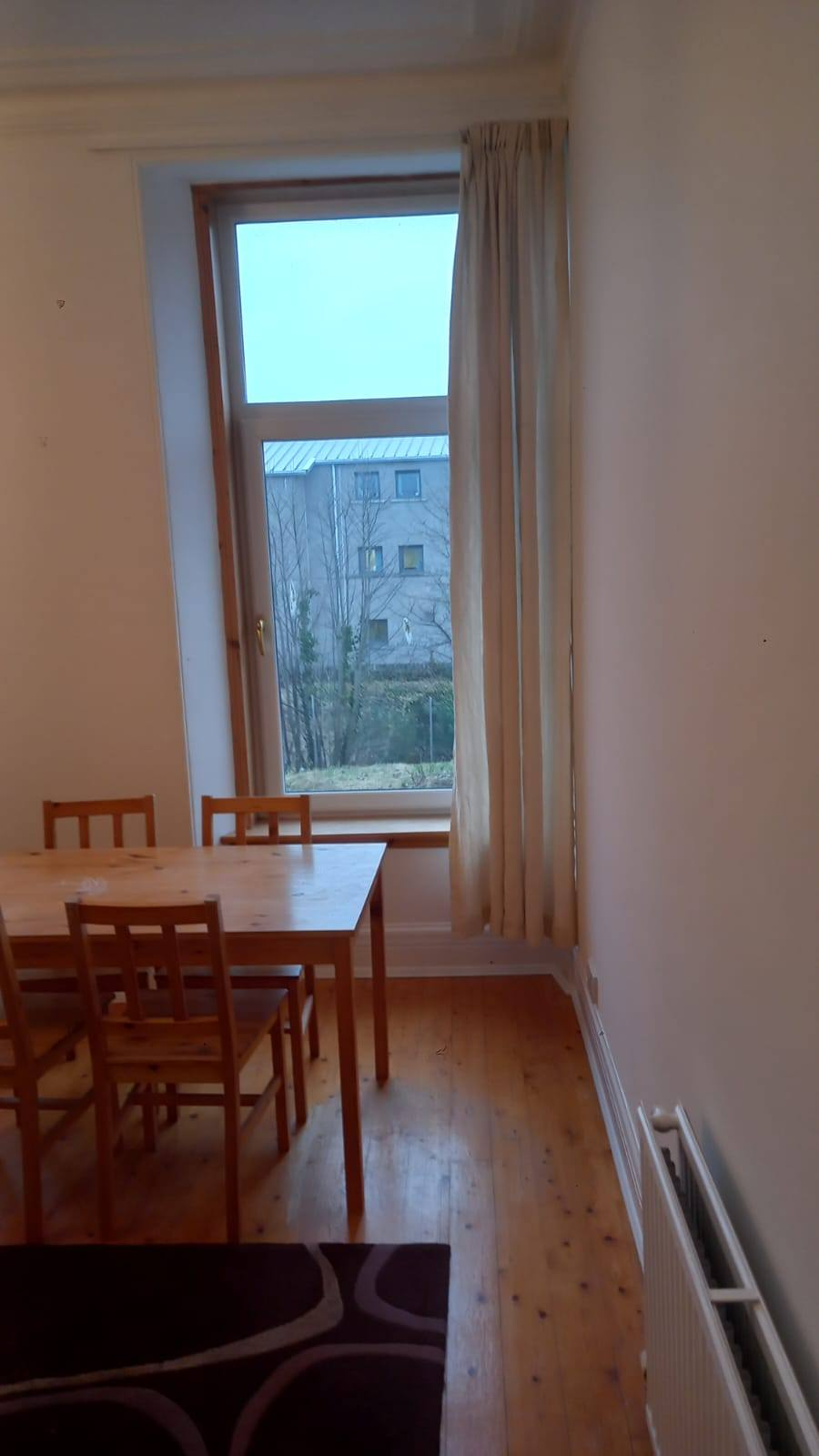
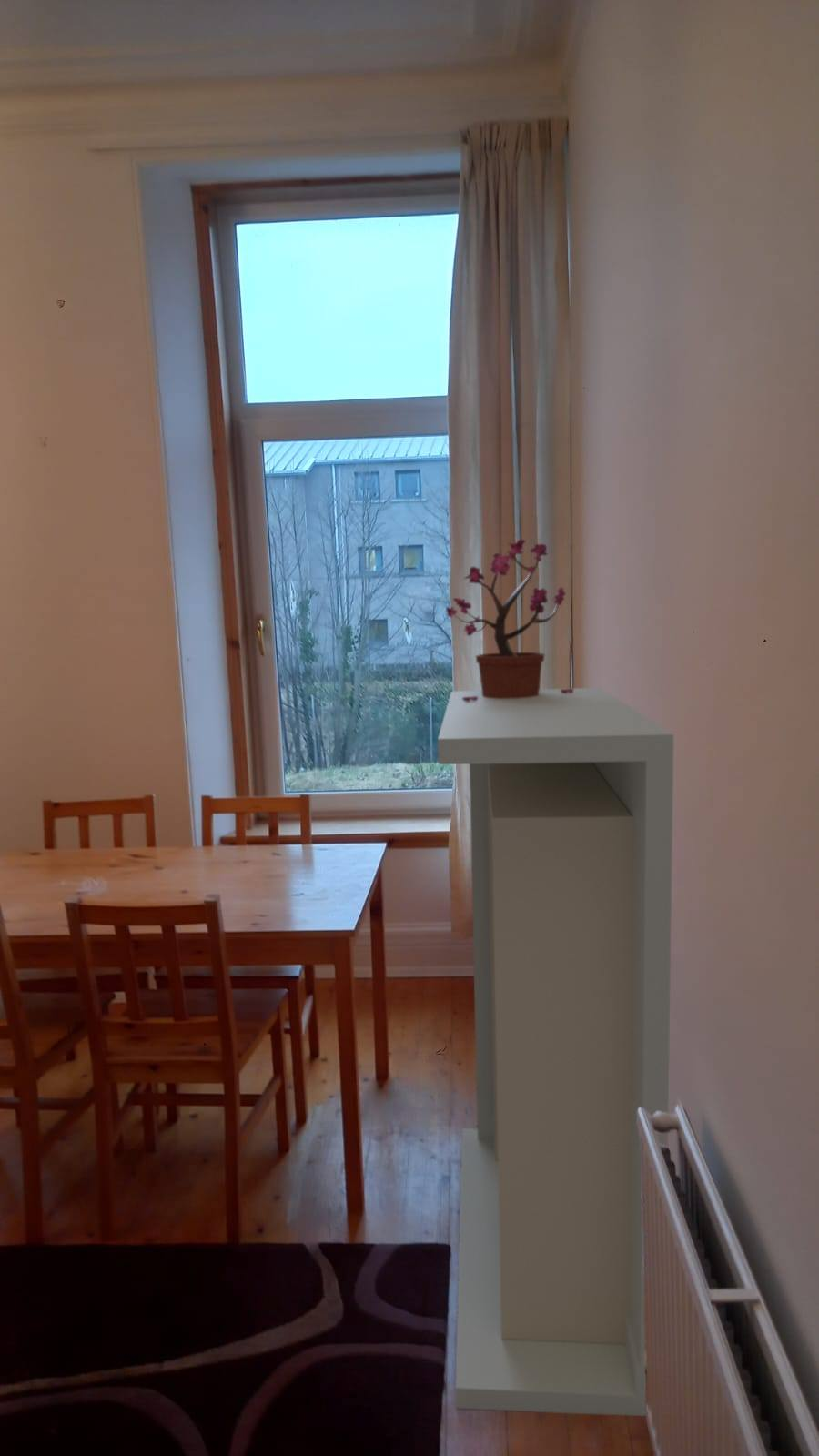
+ potted plant (506, 616)
+ shelving unit (540, 993)
